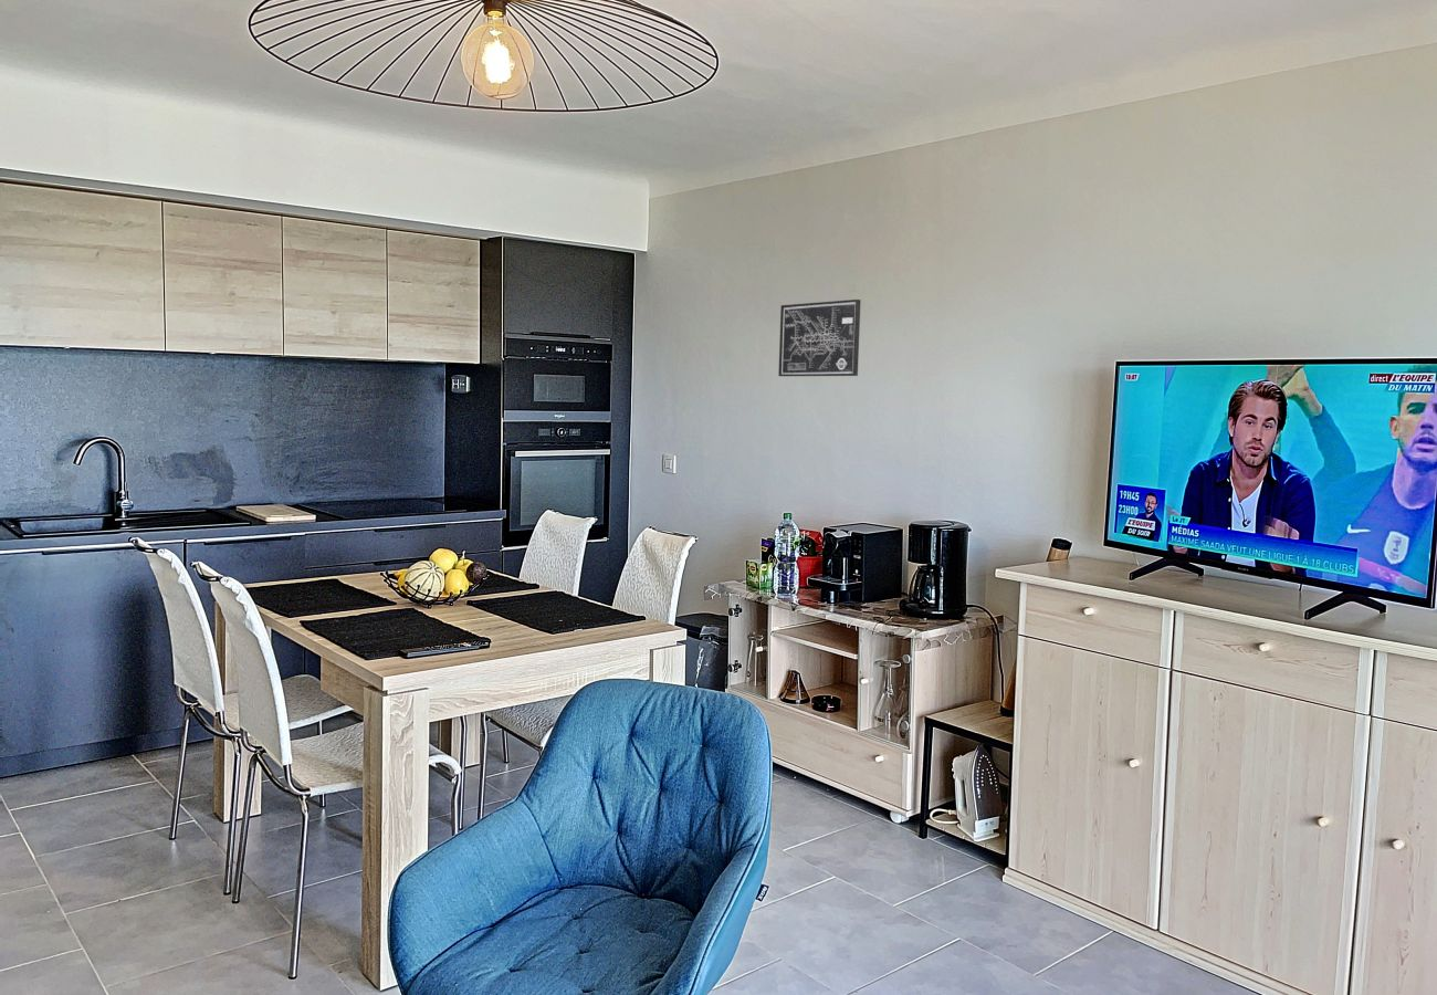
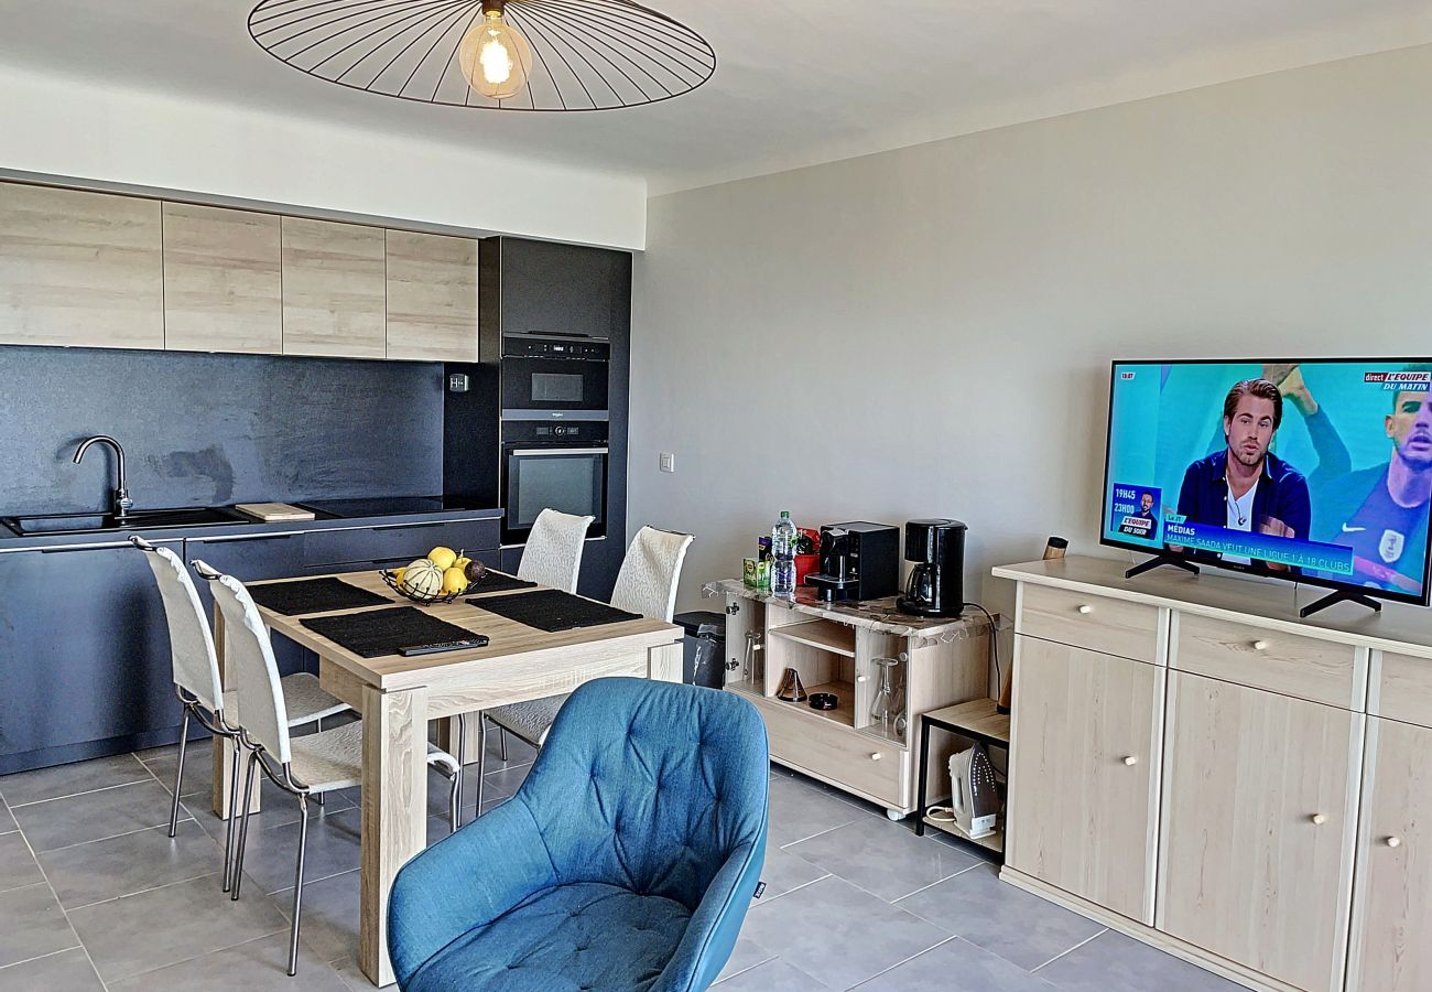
- wall art (818, 339)
